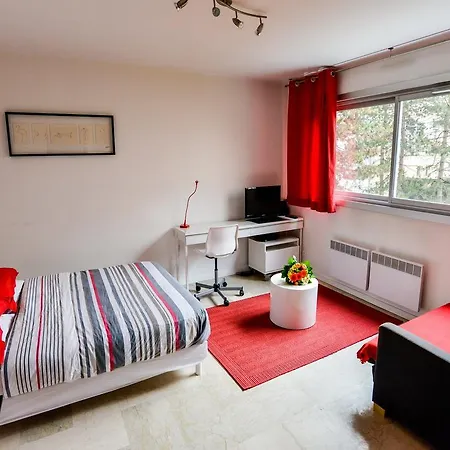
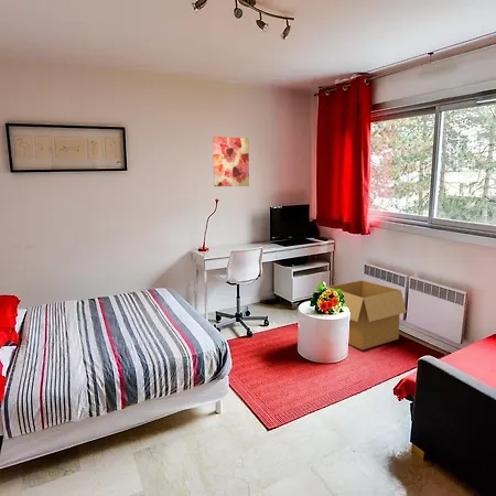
+ wall art (230, 162)
+ cardboard box (360, 312)
